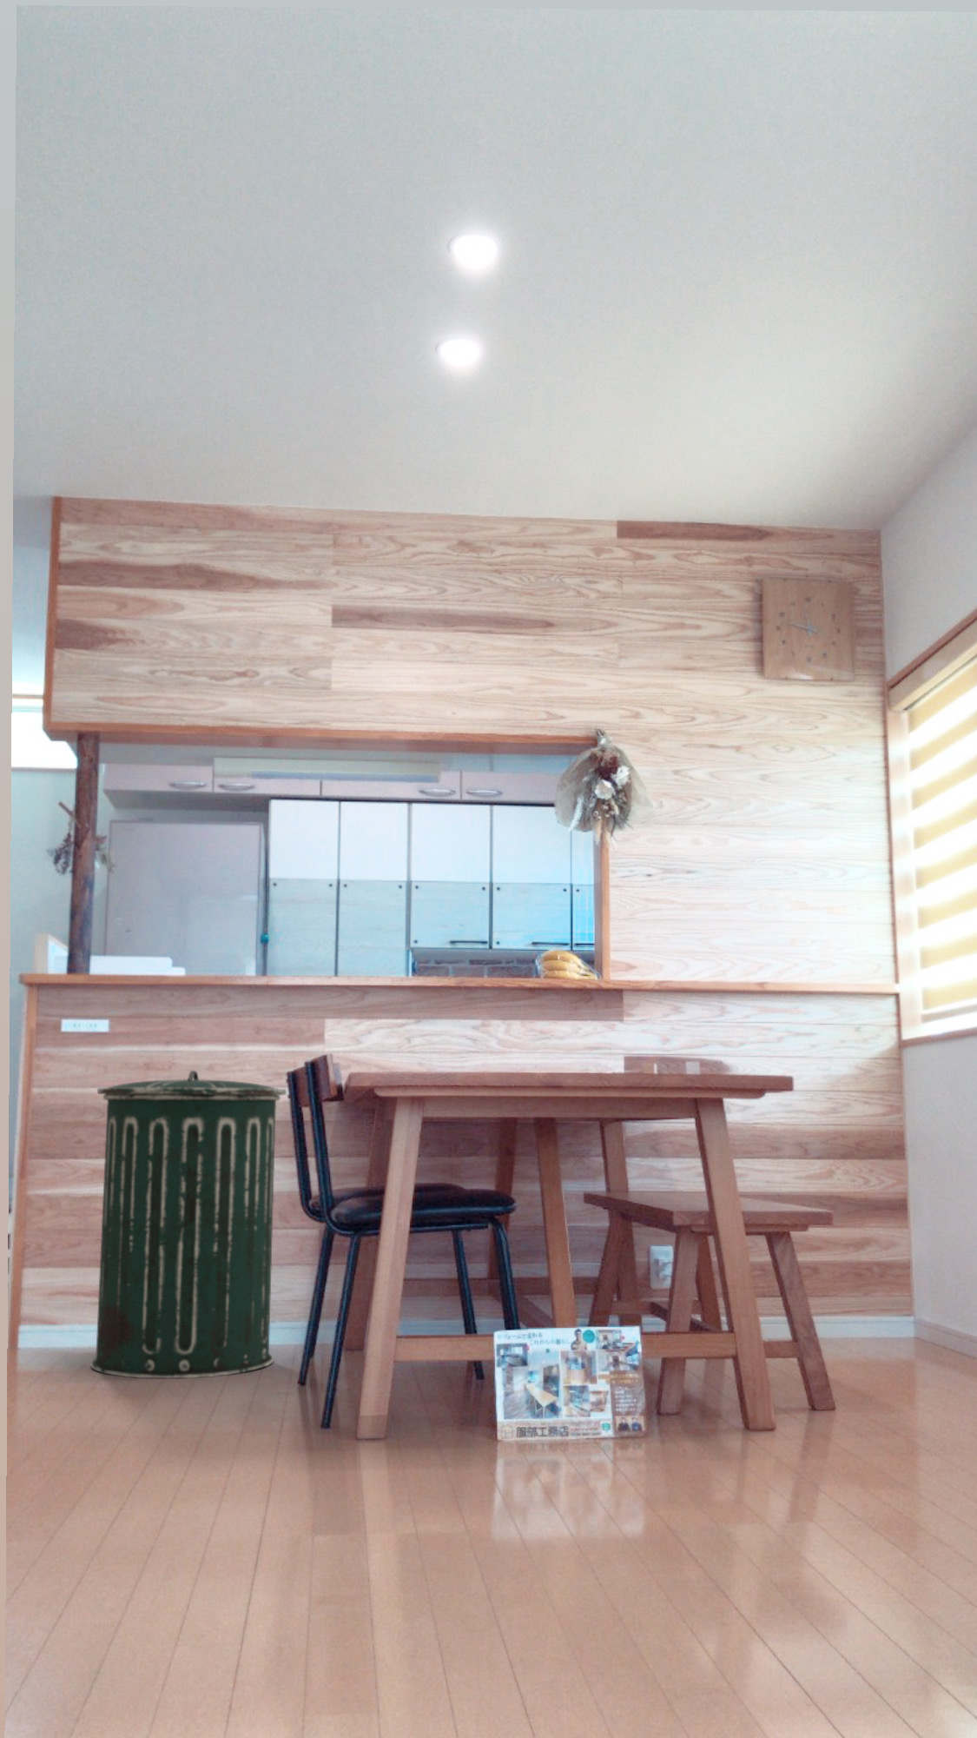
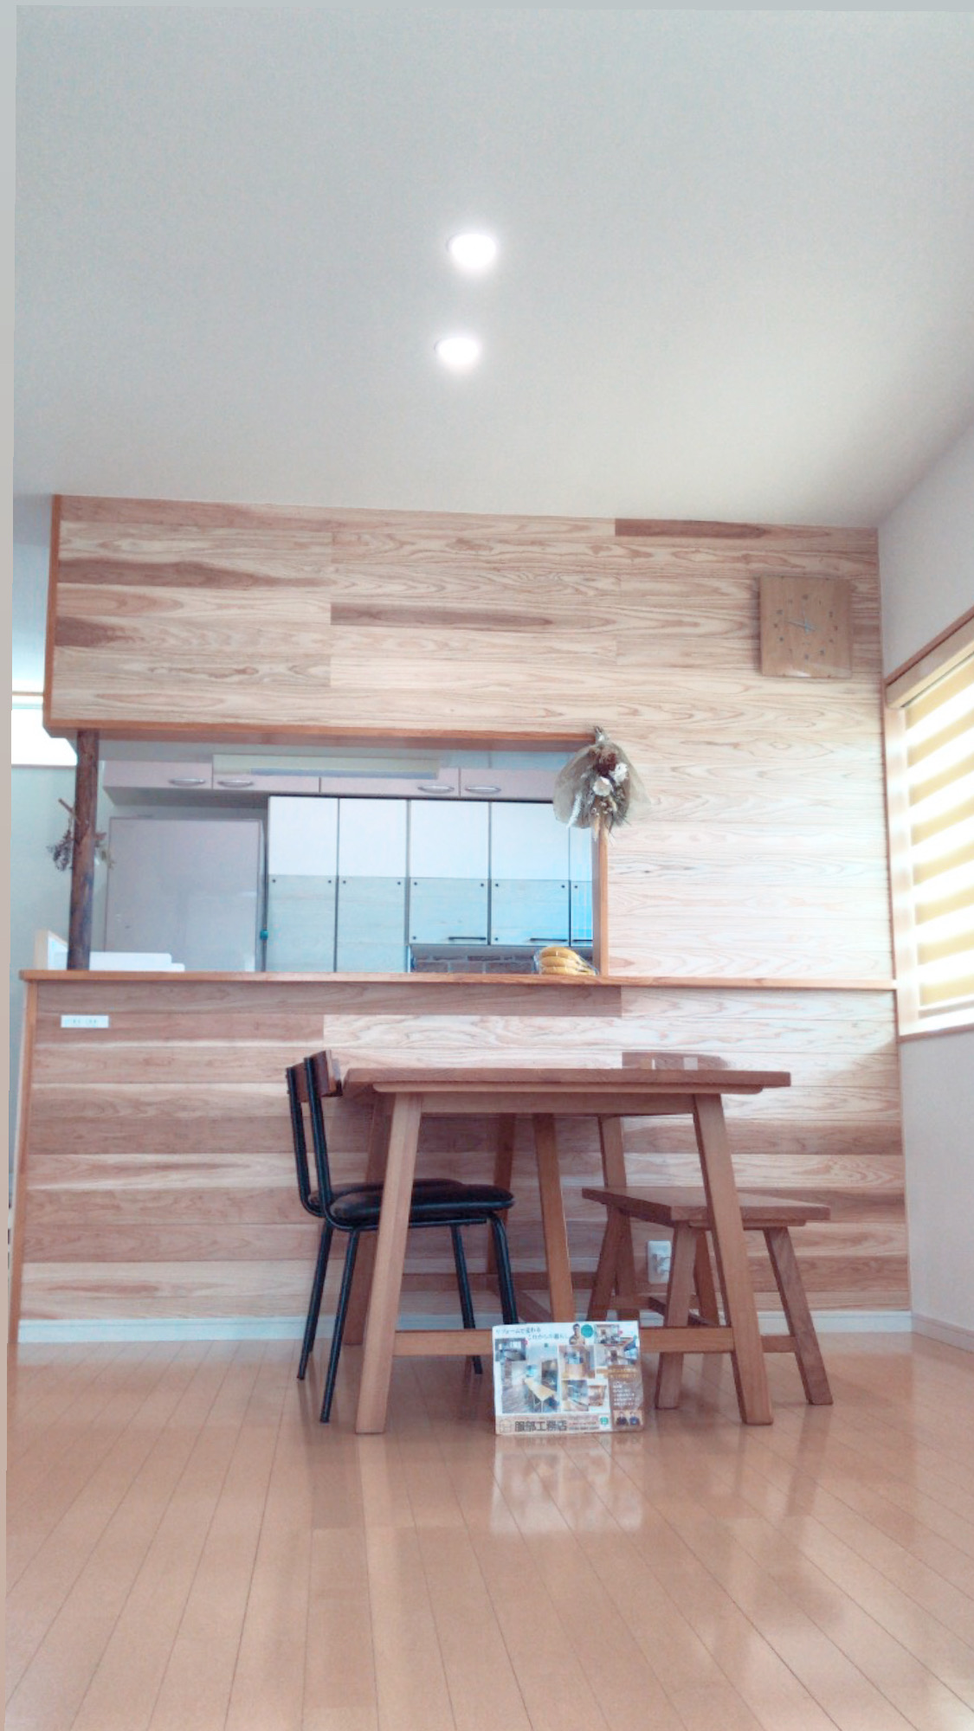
- trash can (188, 1214)
